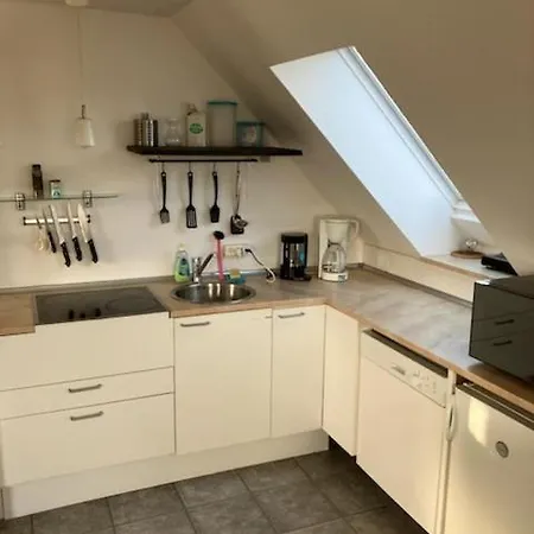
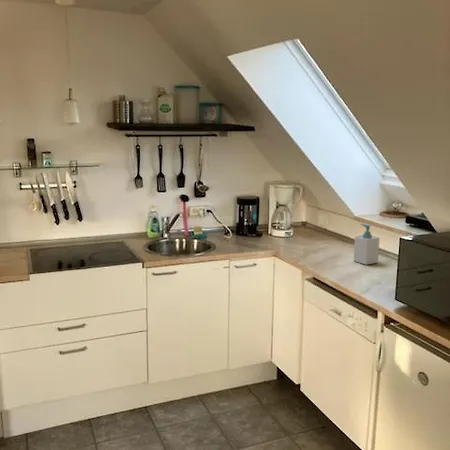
+ soap bottle (366, 243)
